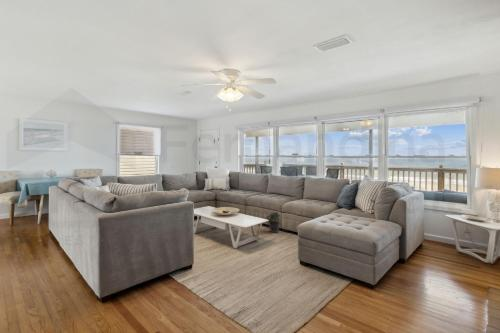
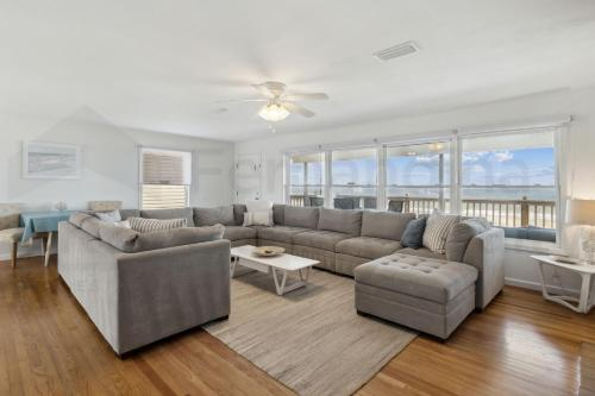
- potted plant (274, 221)
